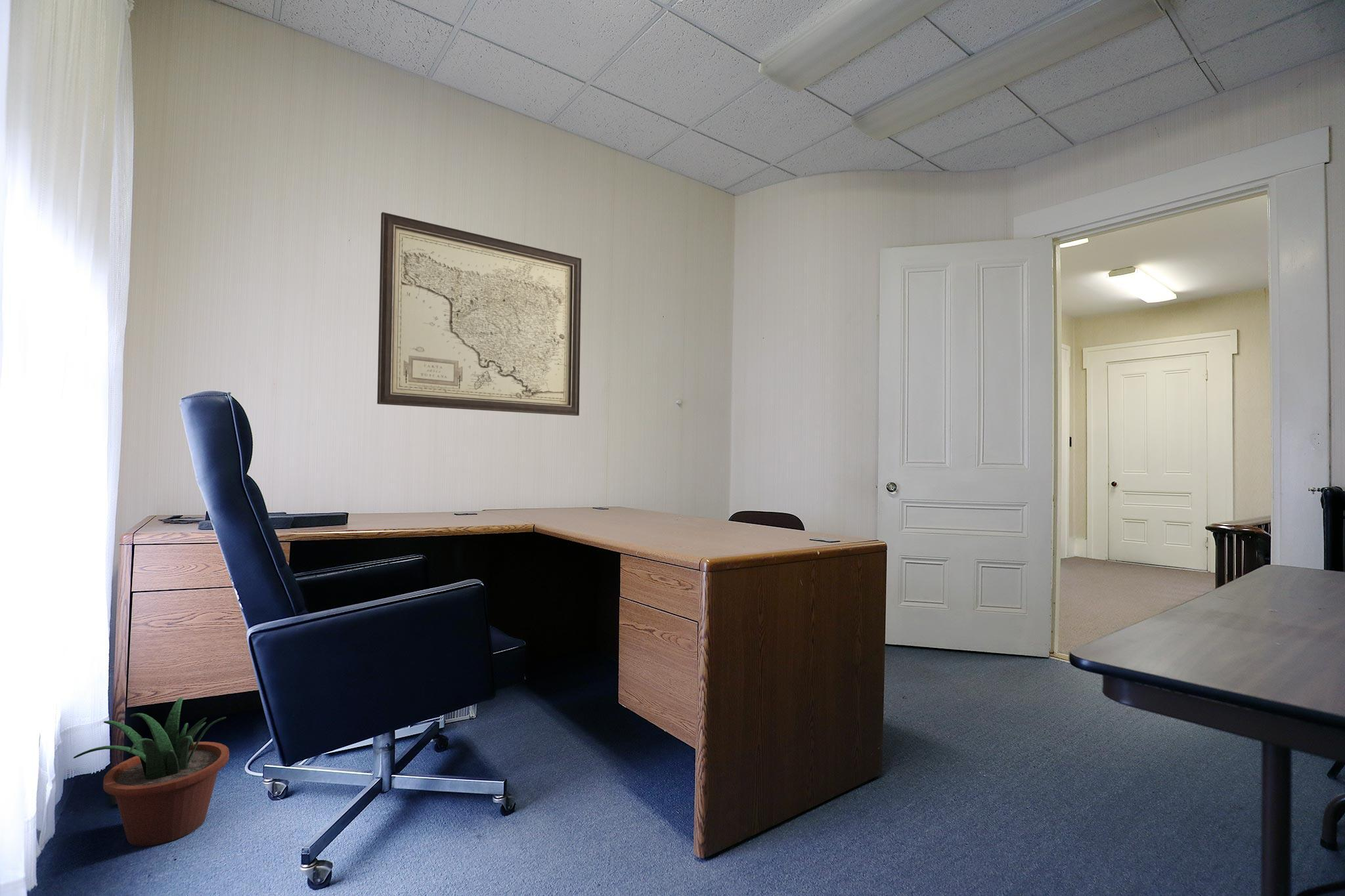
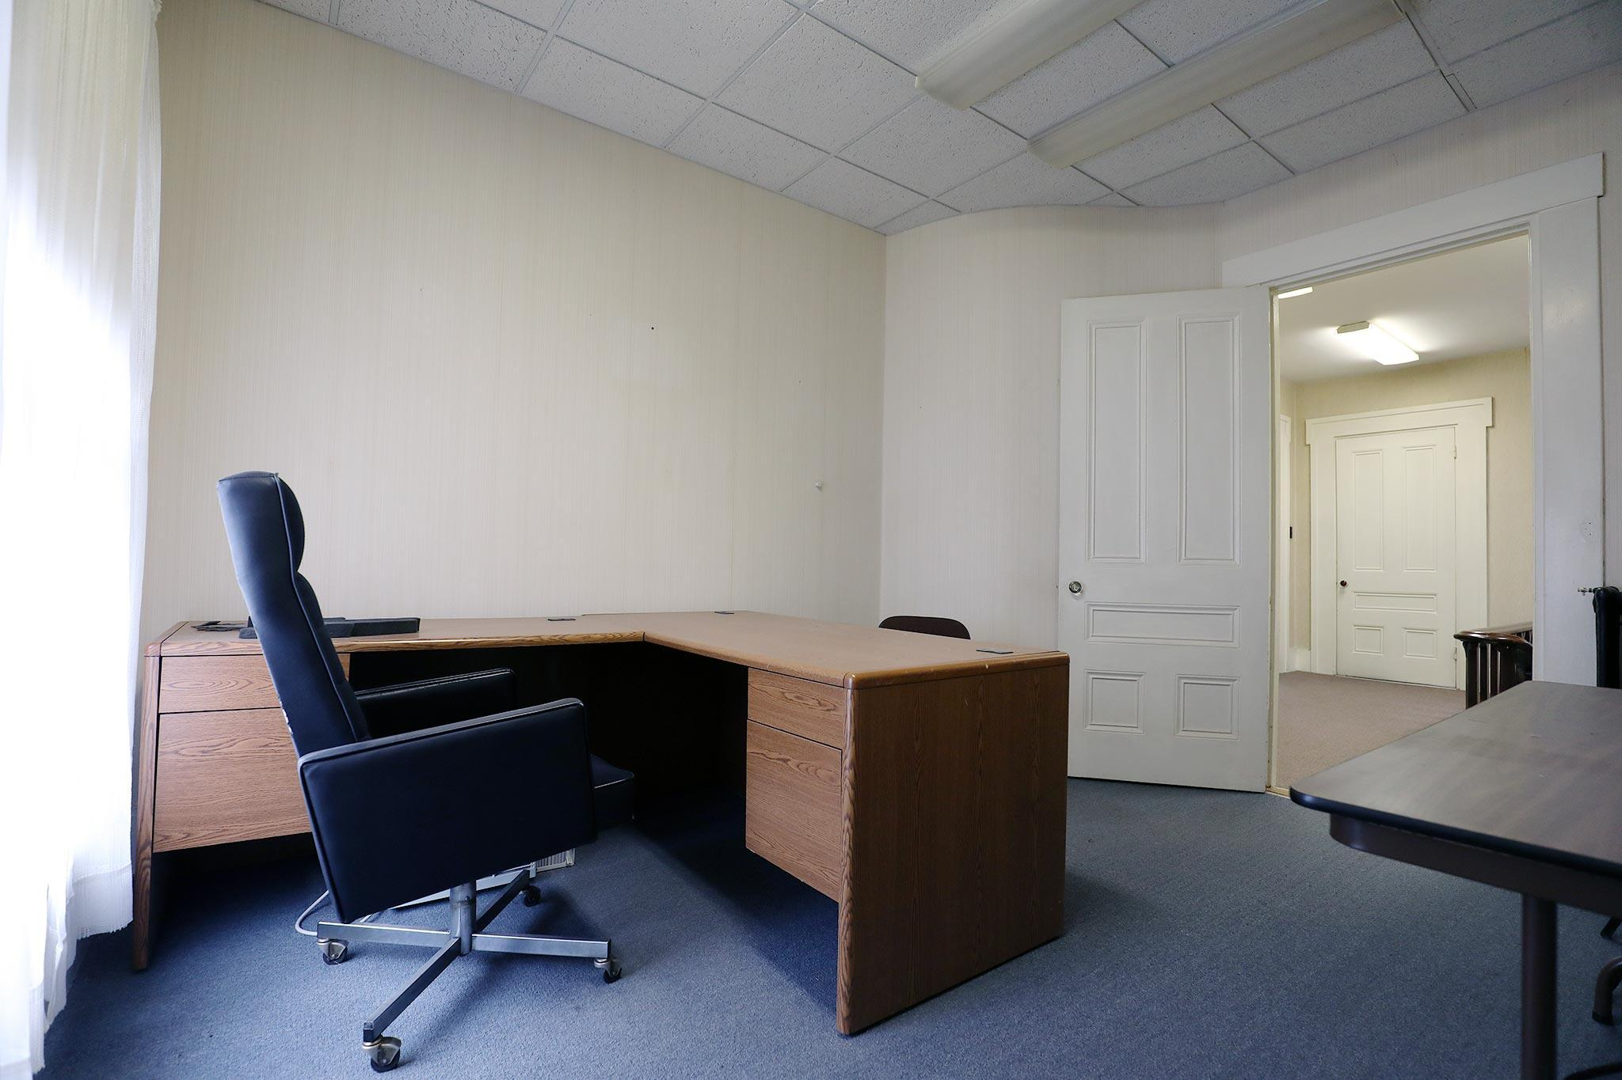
- potted plant (155, 776)
- wall art (489, 324)
